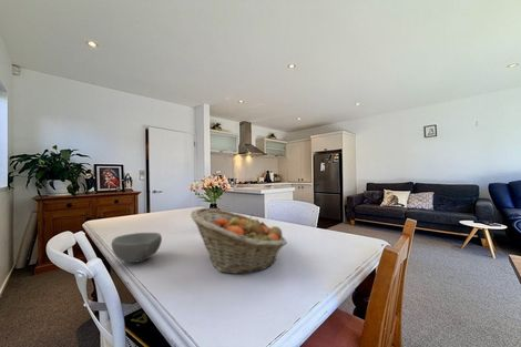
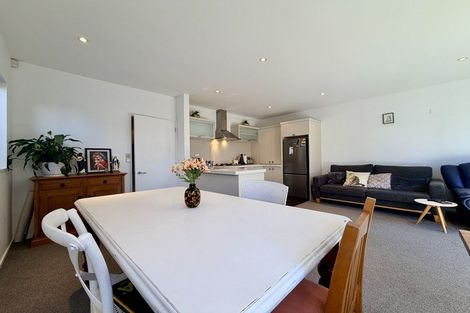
- fruit basket (238, 233)
- bowl (137, 247)
